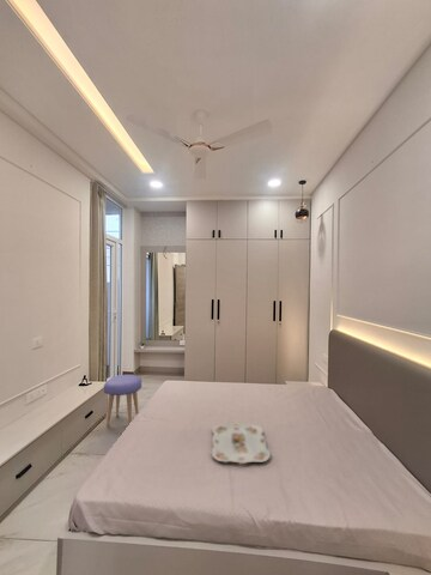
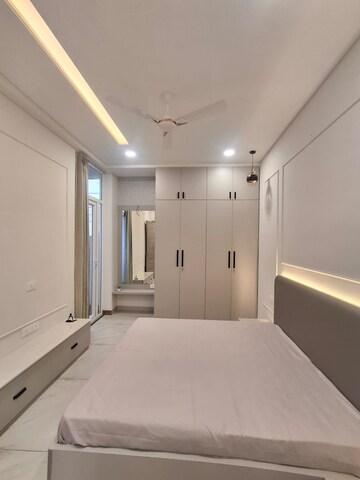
- stool (127, 400)
- serving tray (238, 441)
